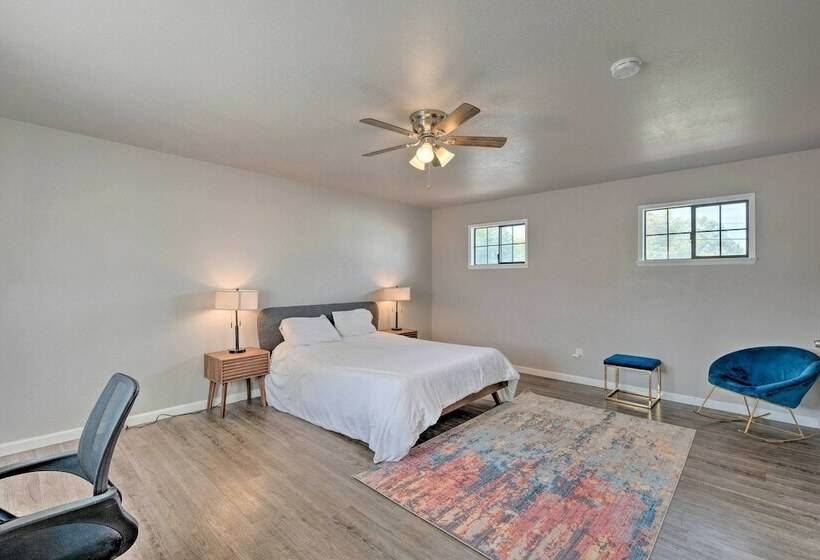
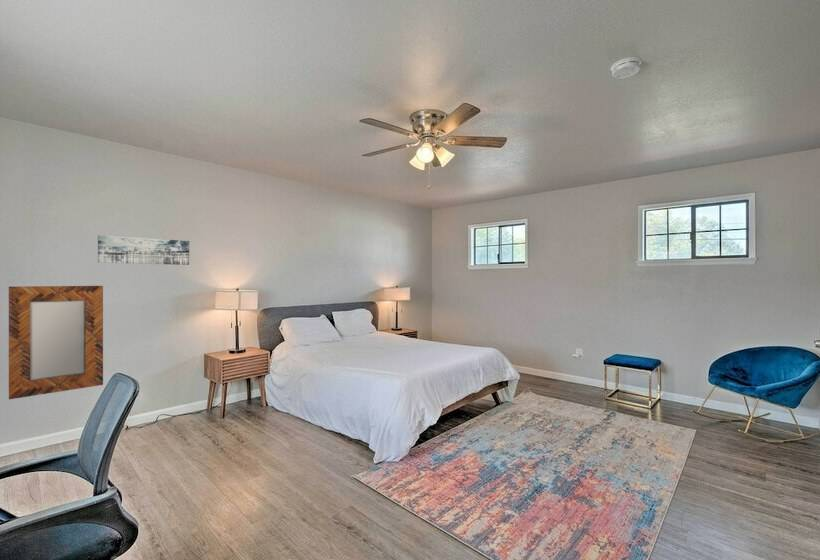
+ home mirror (58, 338)
+ wall art (146, 251)
